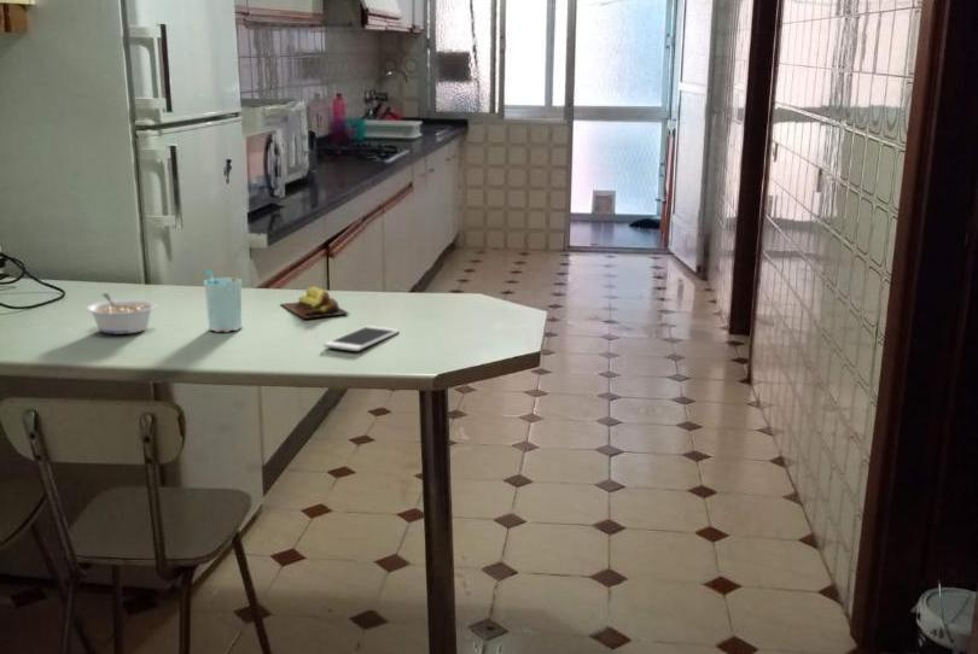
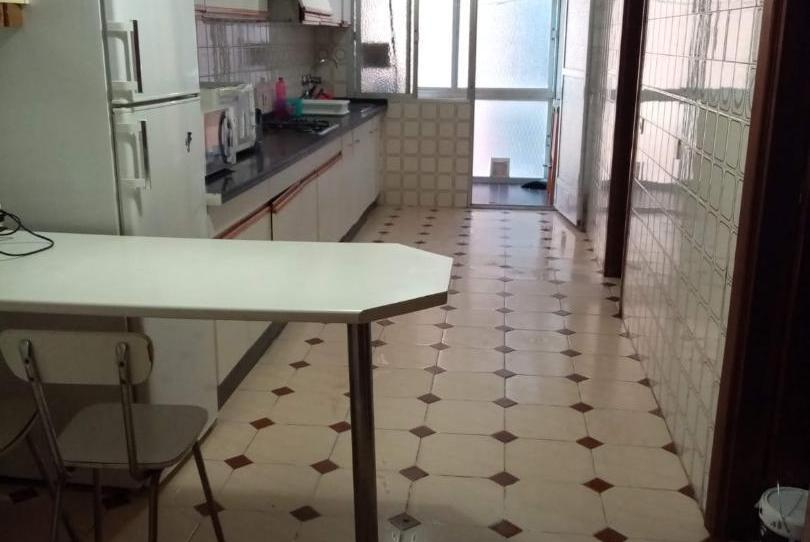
- cup (225, 299)
- cell phone (362, 338)
- banana (314, 299)
- legume (120, 315)
